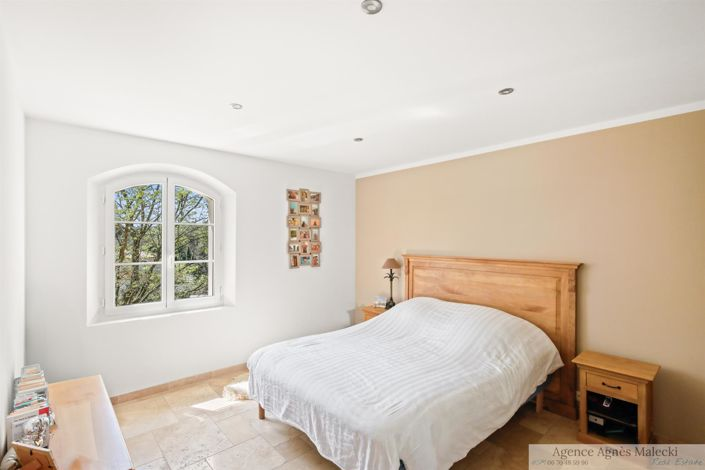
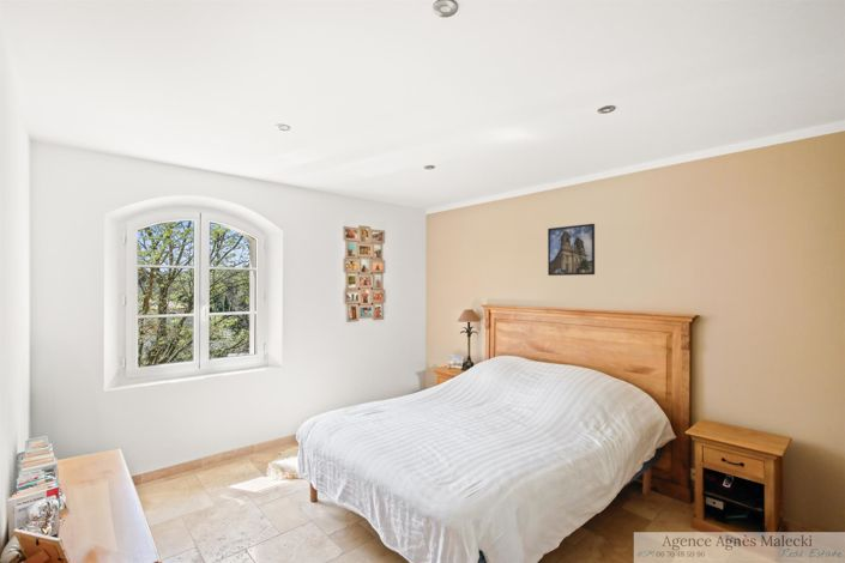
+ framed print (569, 250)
